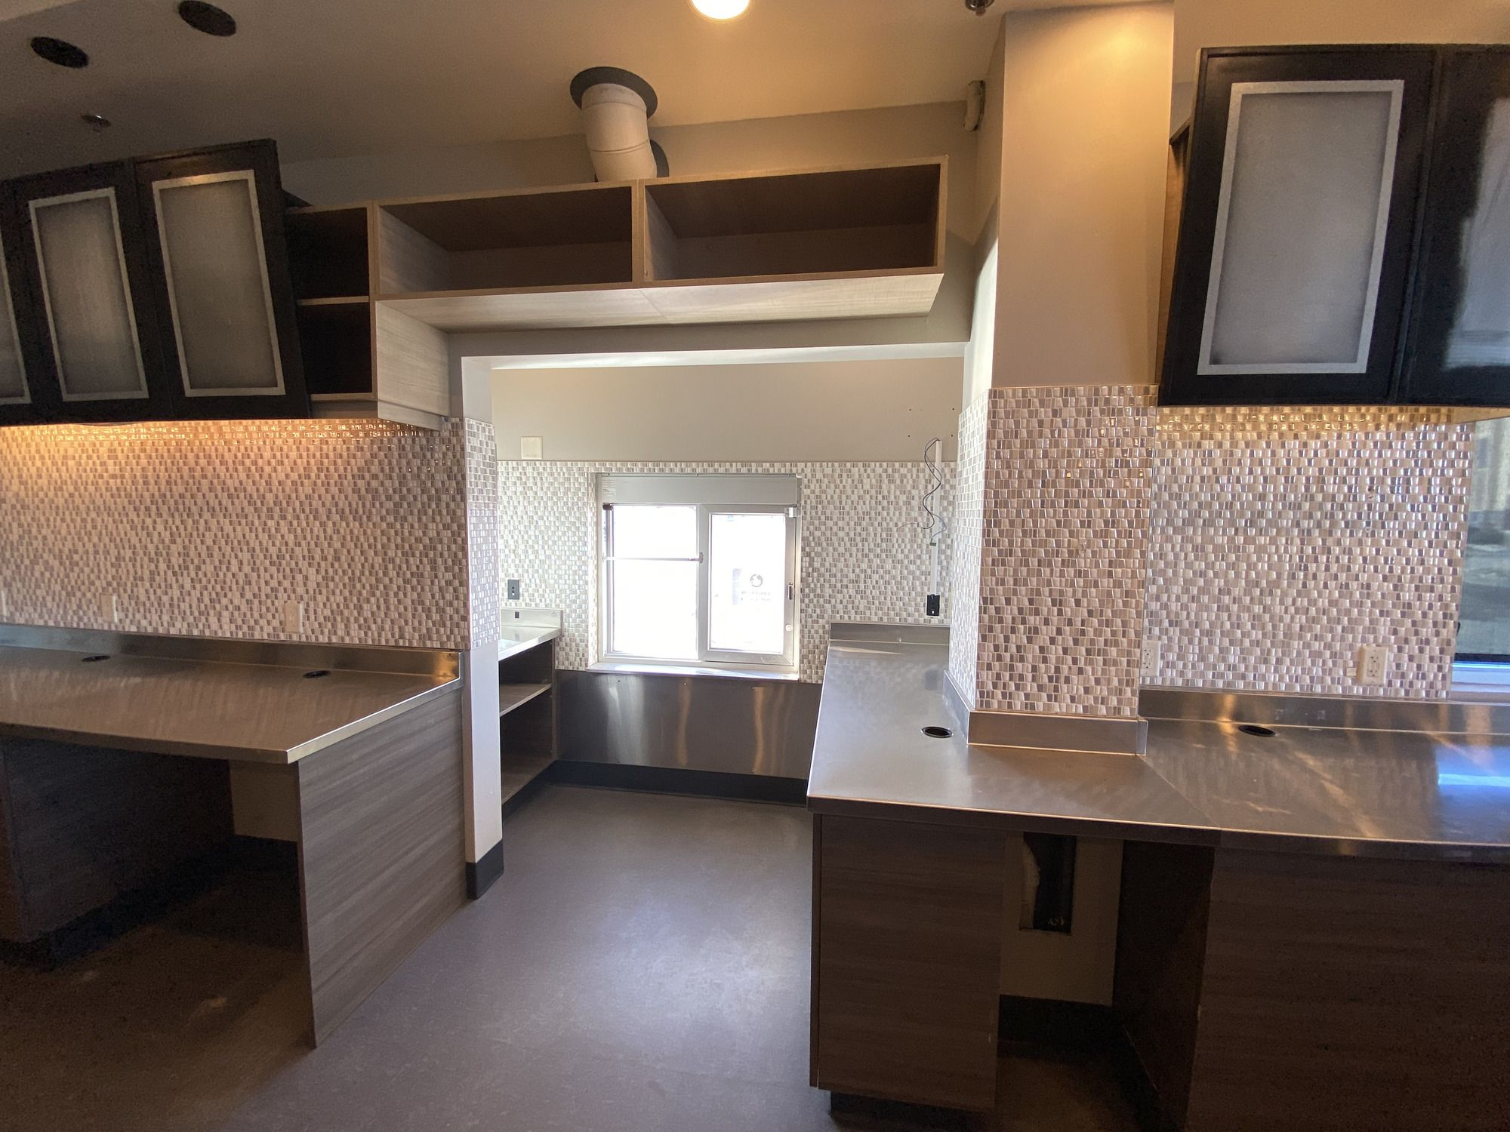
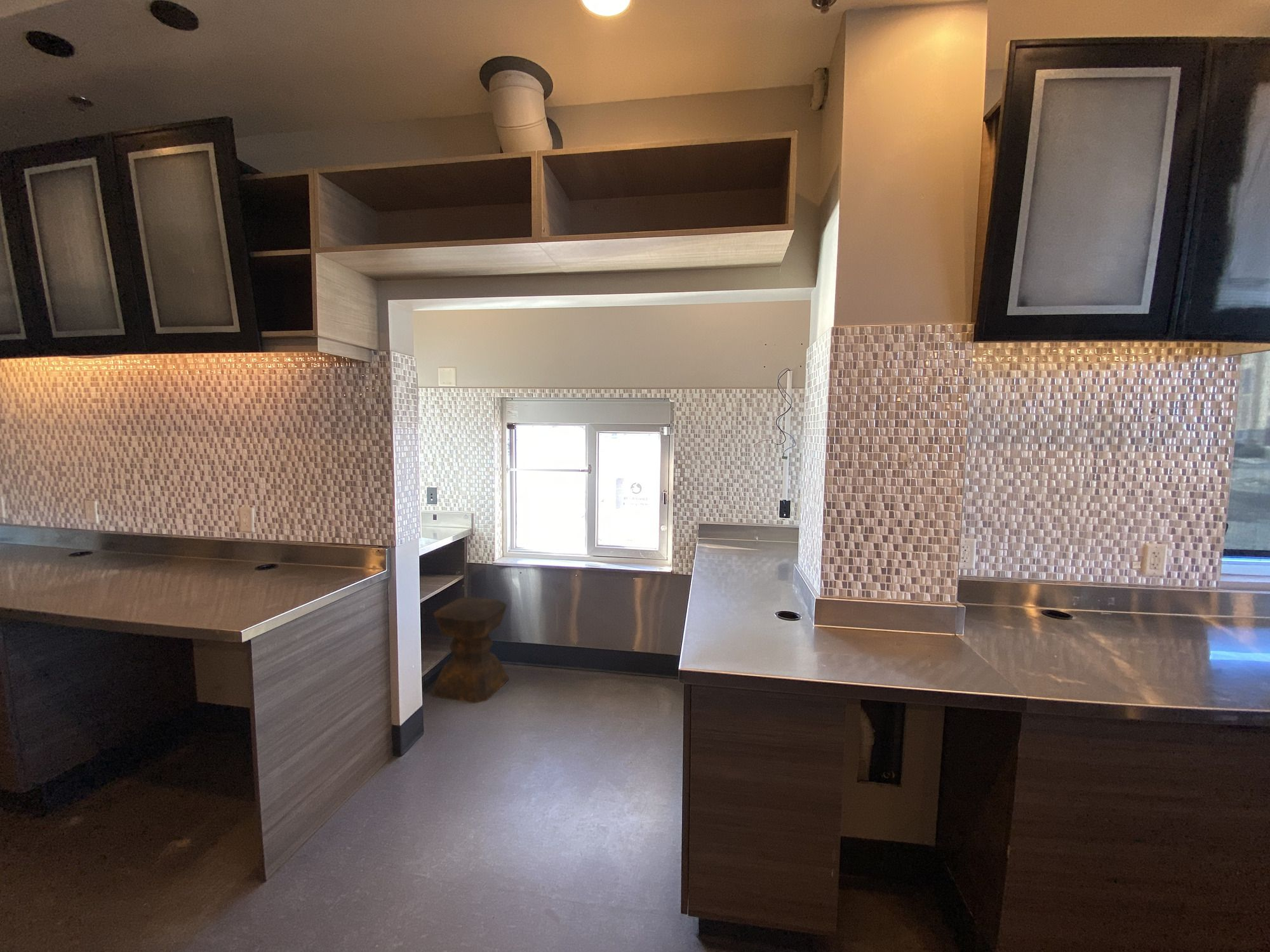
+ stool (471, 645)
